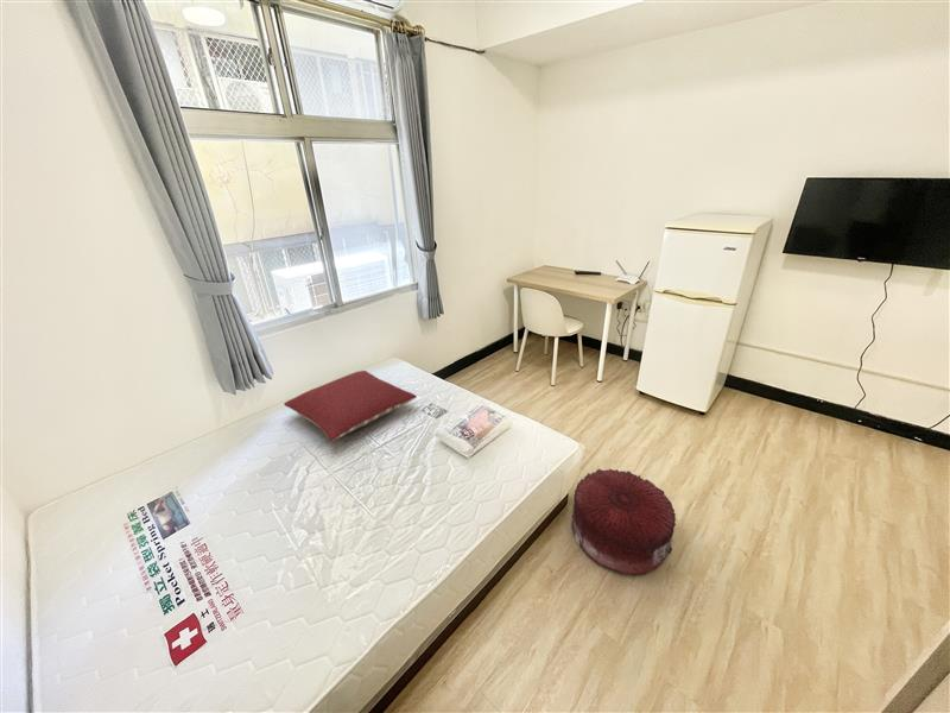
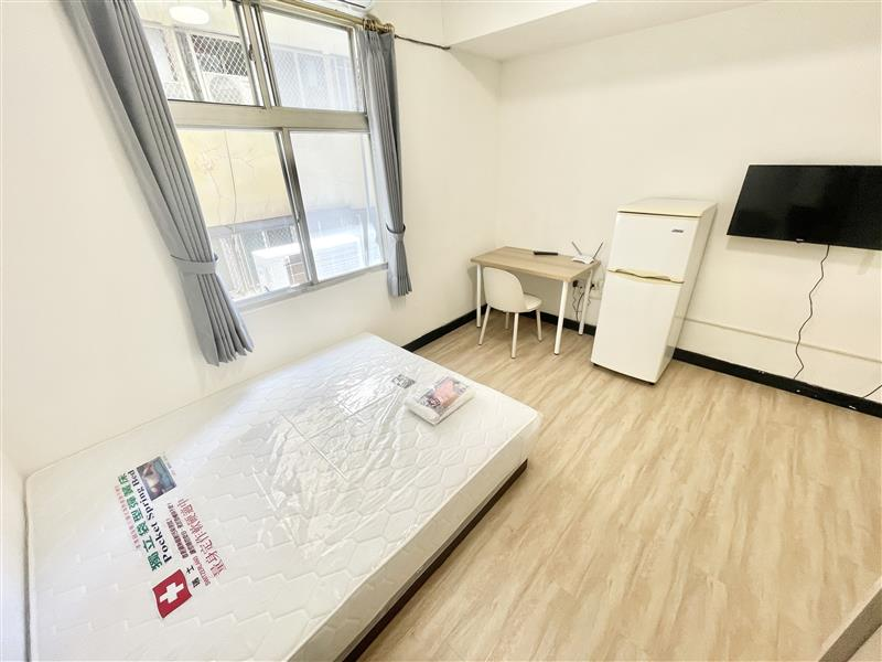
- pouf (621, 515)
- pillow (350, 399)
